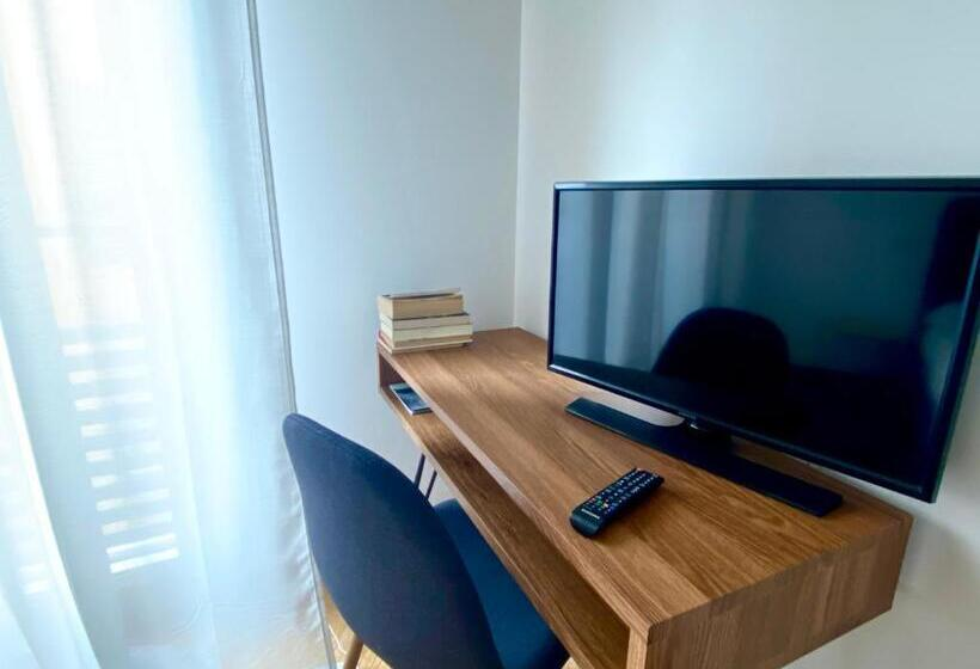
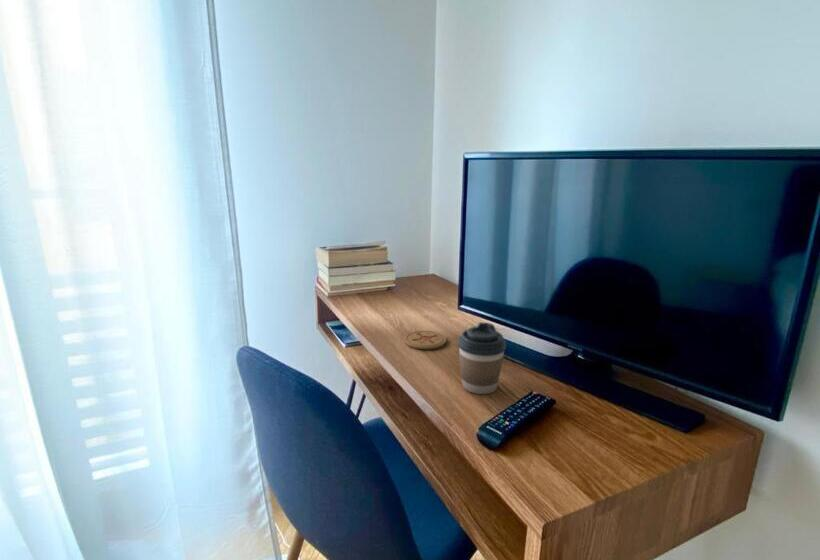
+ coffee cup (481, 356)
+ coaster (425, 339)
